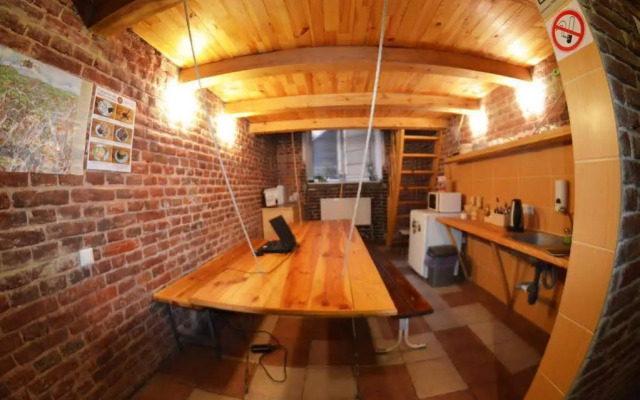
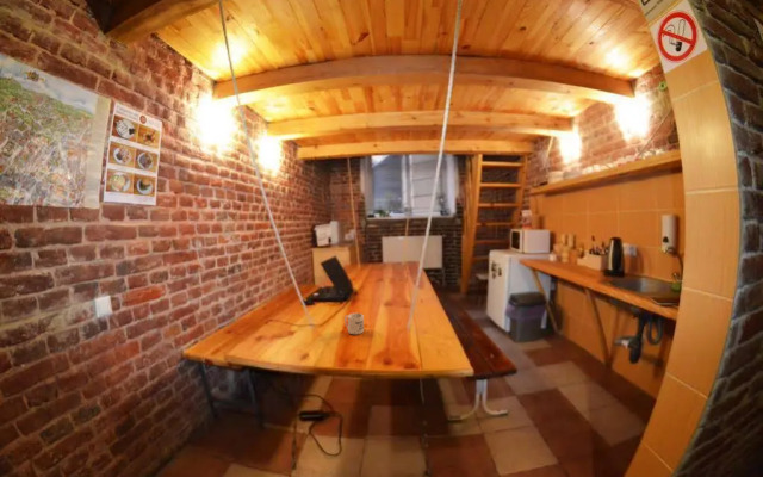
+ mug (353, 322)
